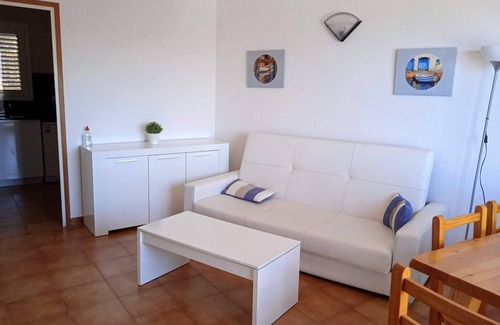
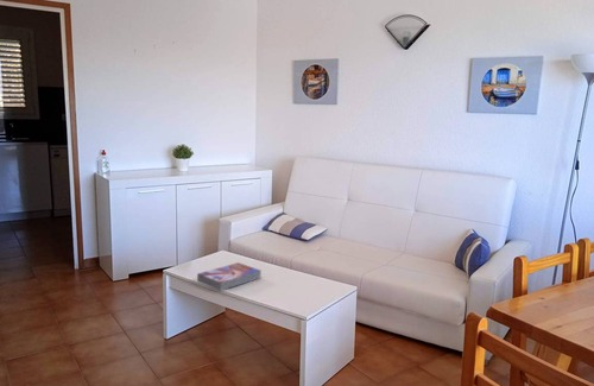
+ textbook (229, 276)
